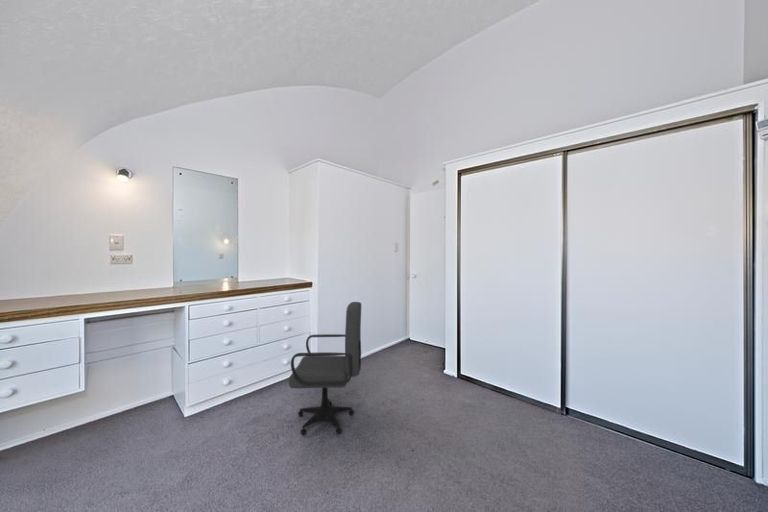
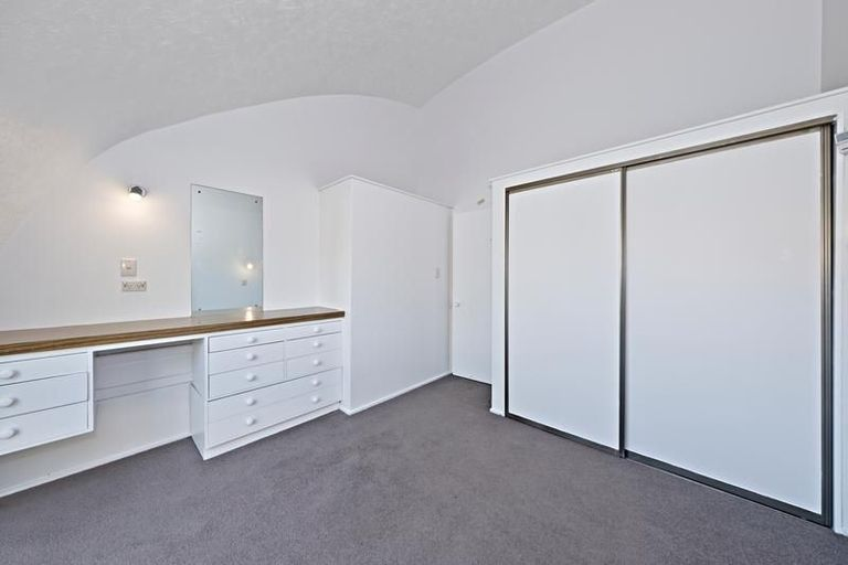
- office chair (326, 362)
